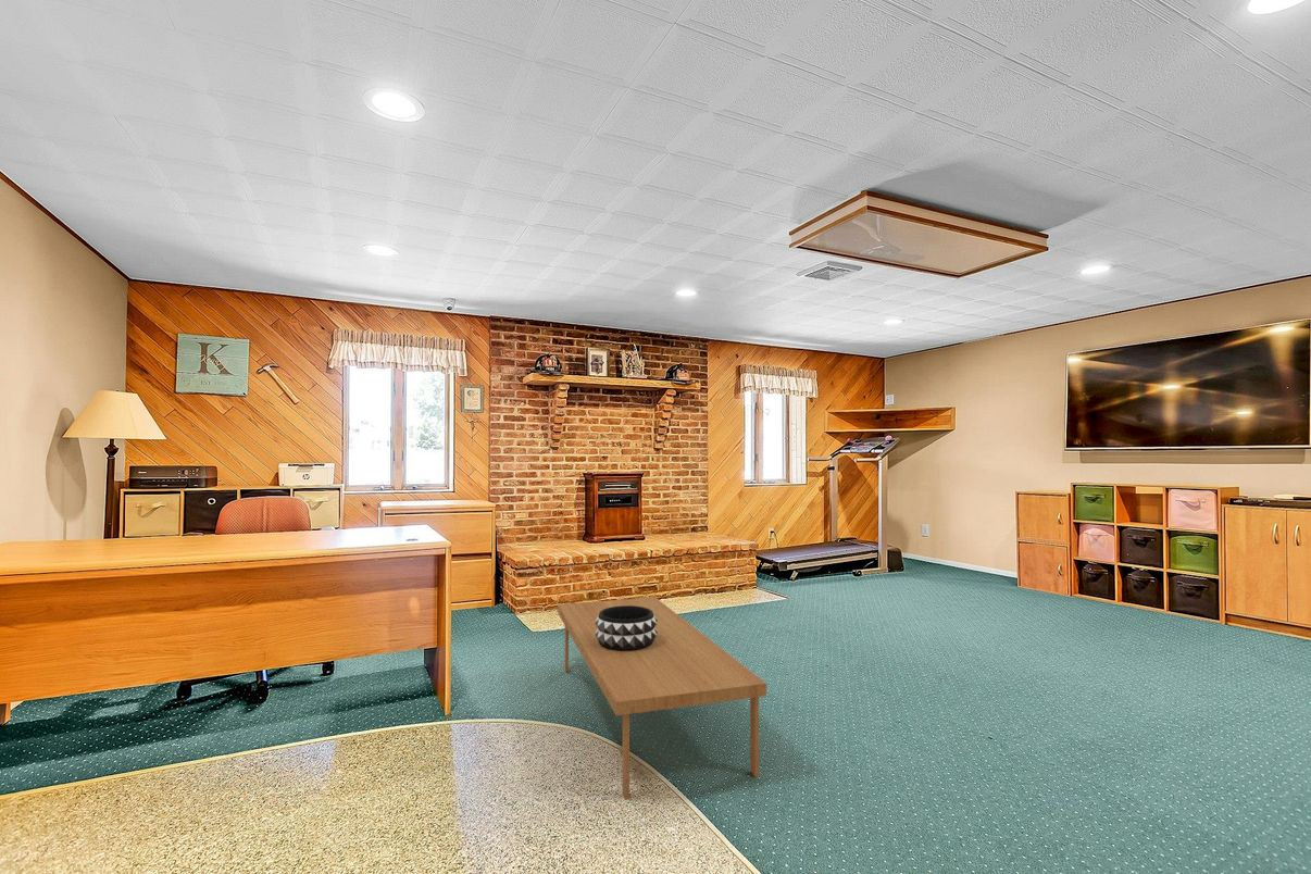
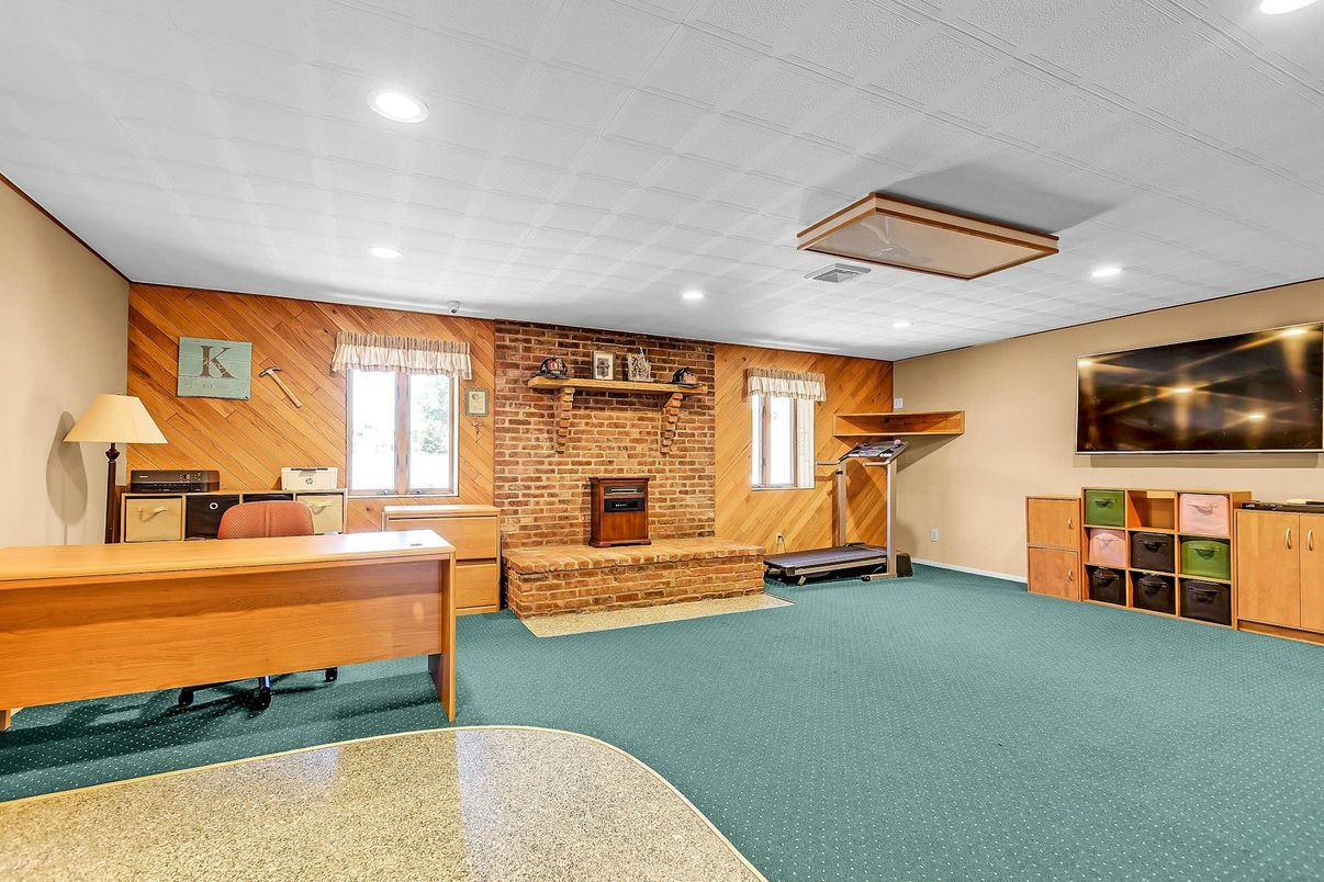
- decorative bowl (626, 626)
- coffee table (640, 674)
